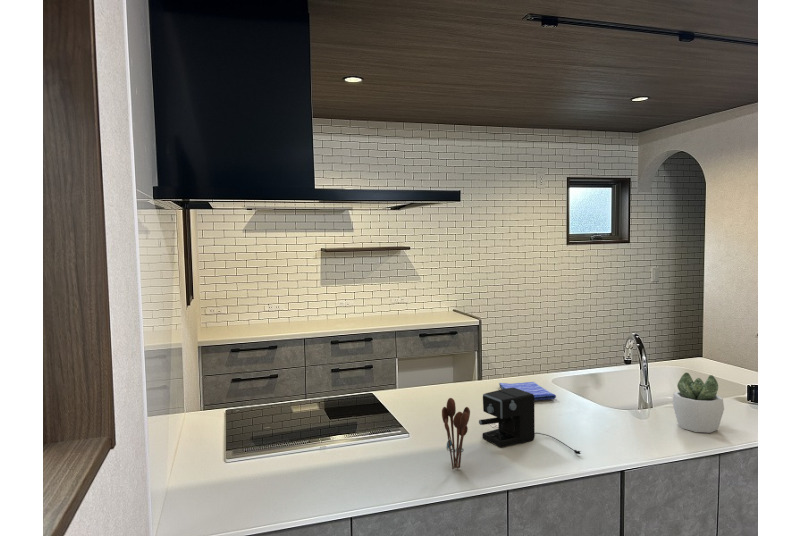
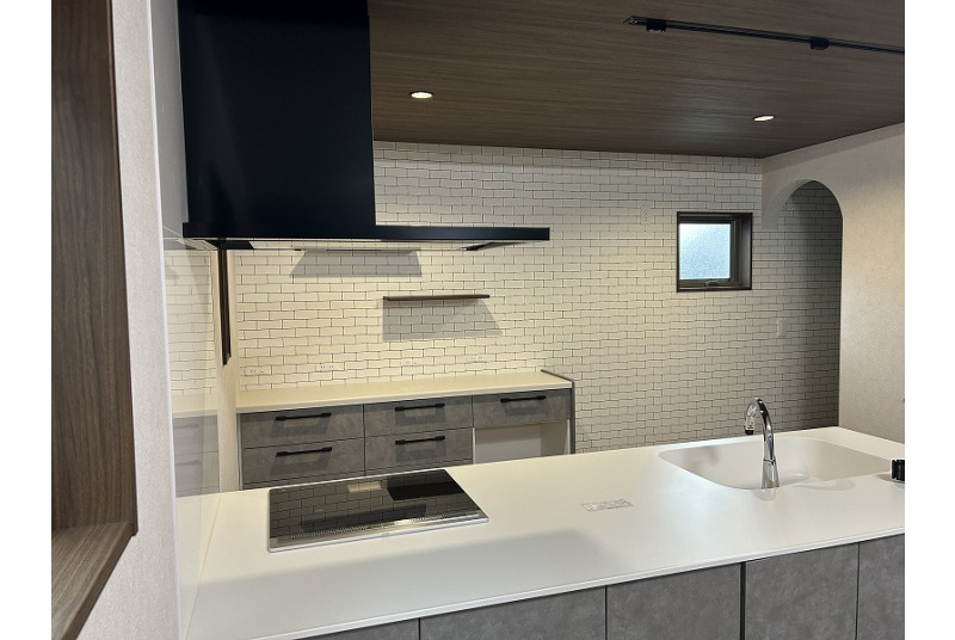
- dish towel (526, 389)
- utensil holder (457, 434)
- succulent plant (697, 401)
- coffee maker (527, 422)
